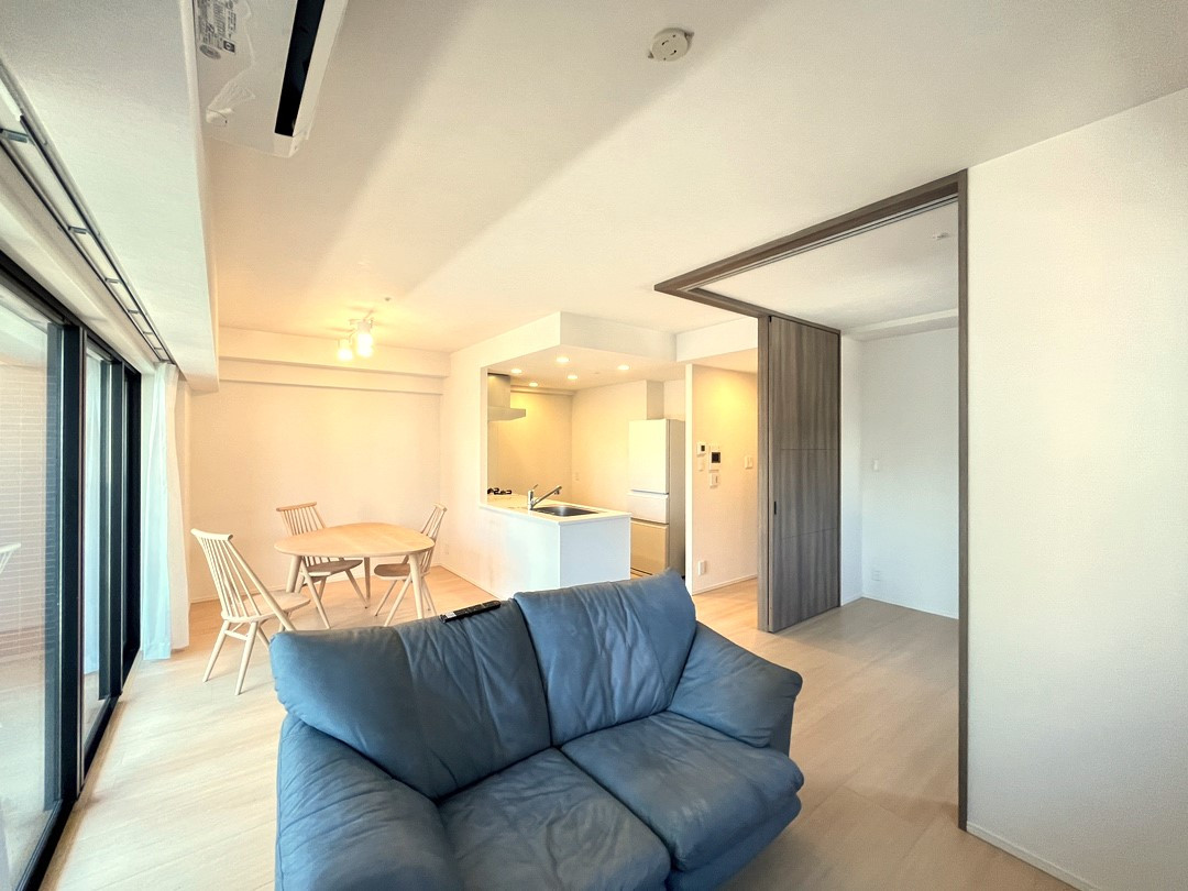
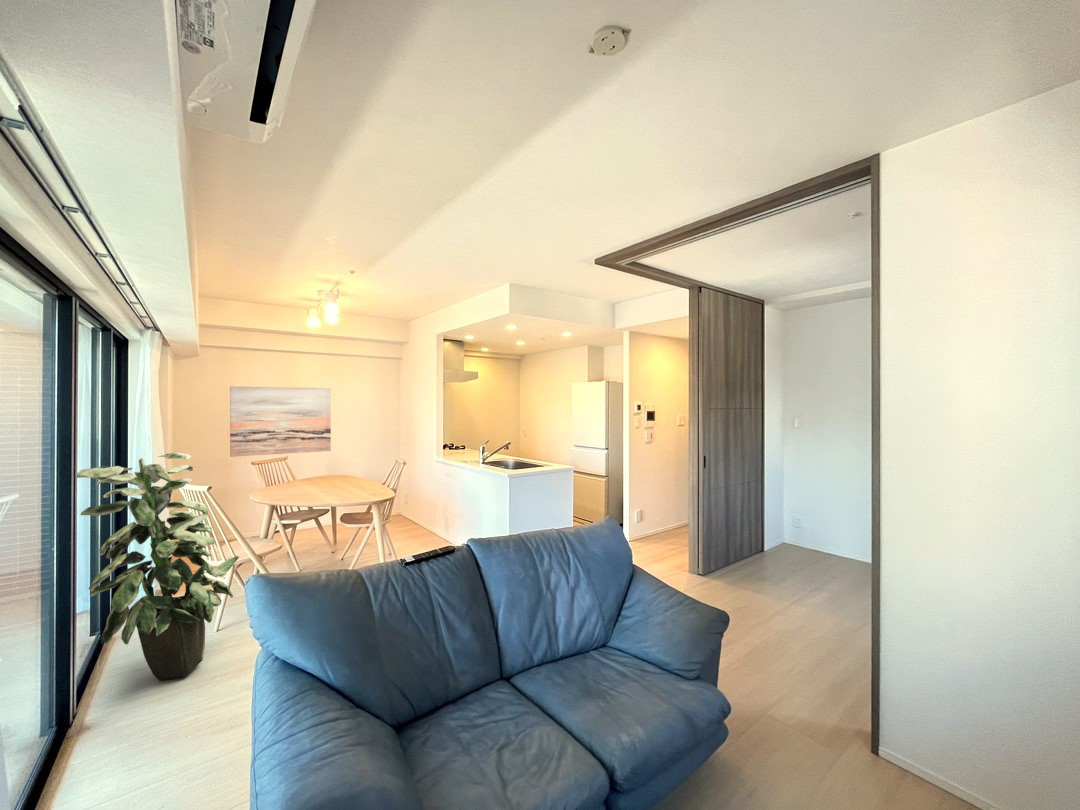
+ indoor plant (162, 565)
+ wall art (283, 420)
